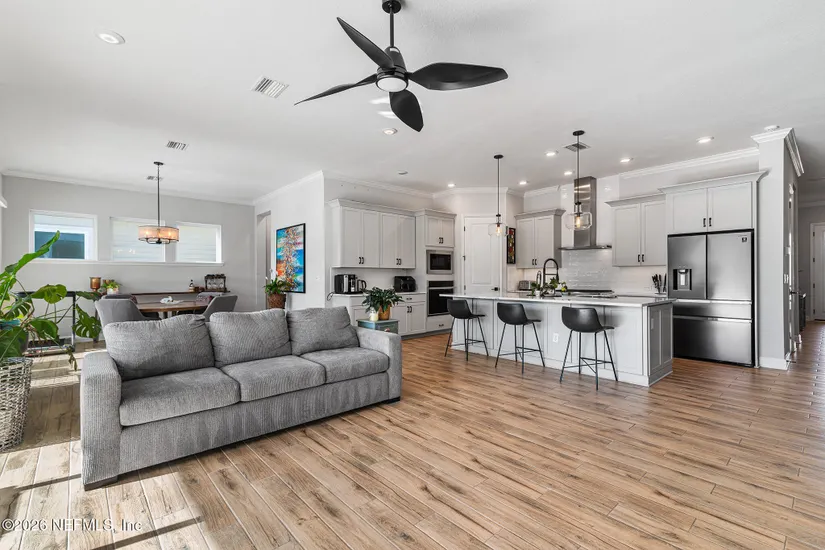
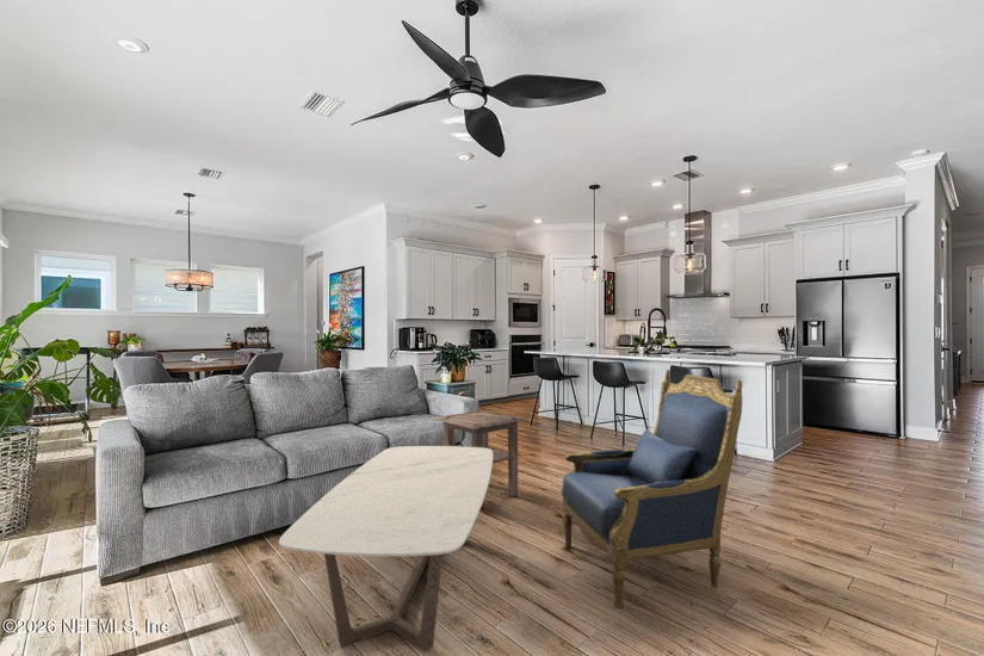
+ side table (483, 447)
+ armchair (643, 471)
+ coffee table (414, 532)
